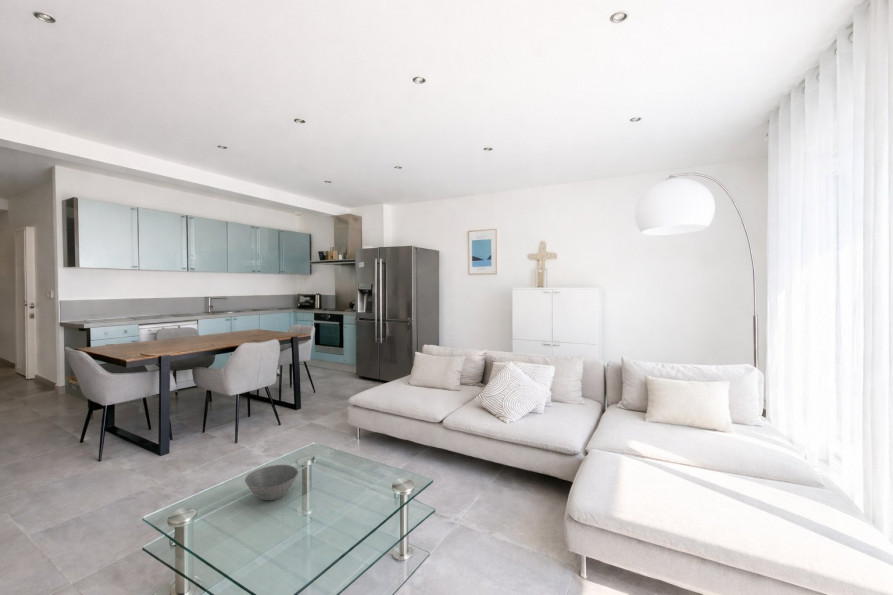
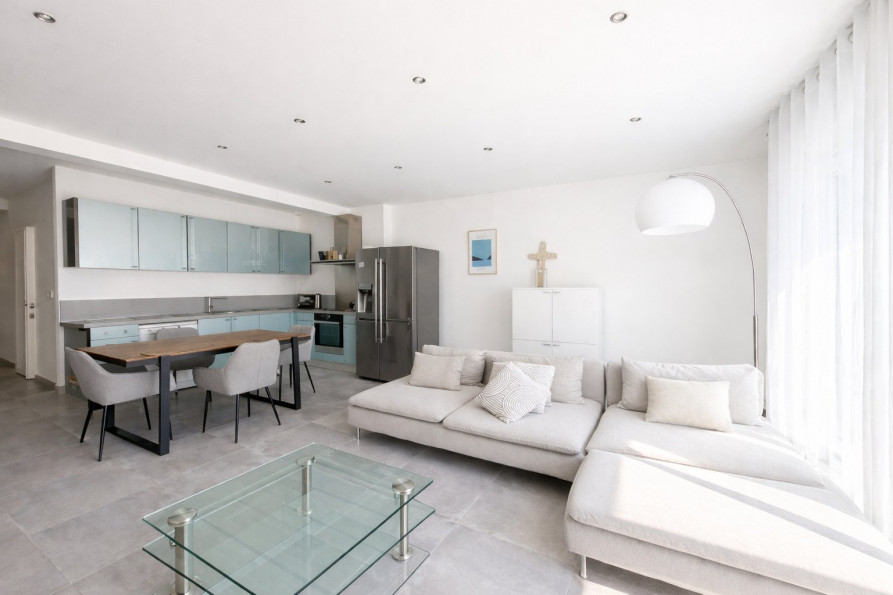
- bowl (272, 485)
